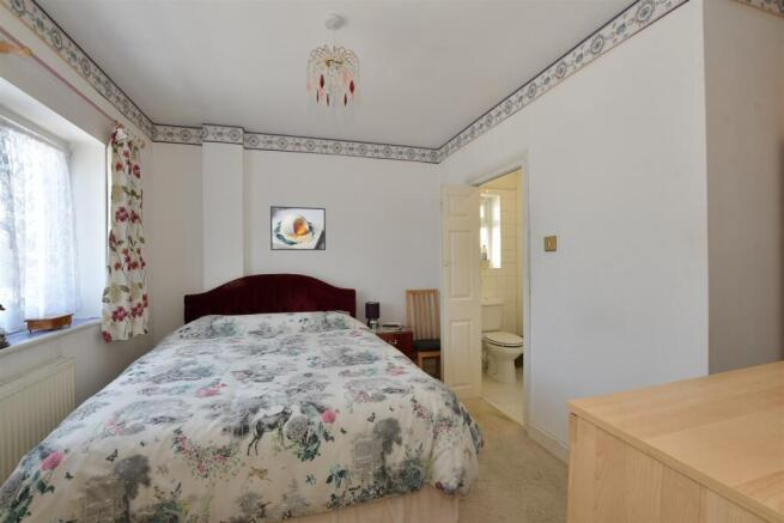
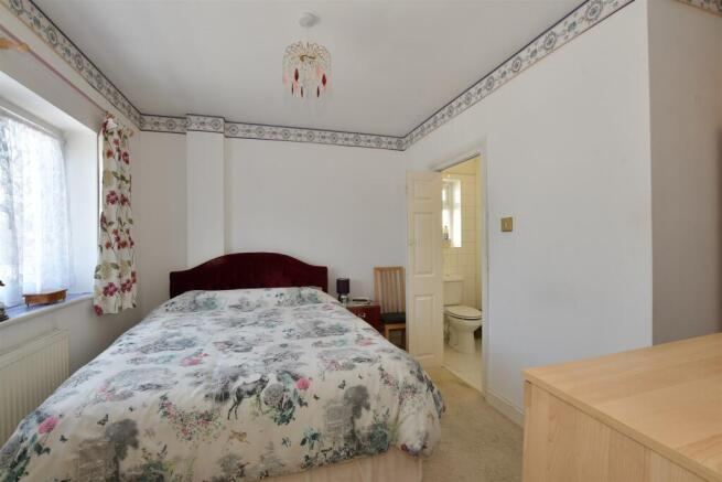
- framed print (298, 229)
